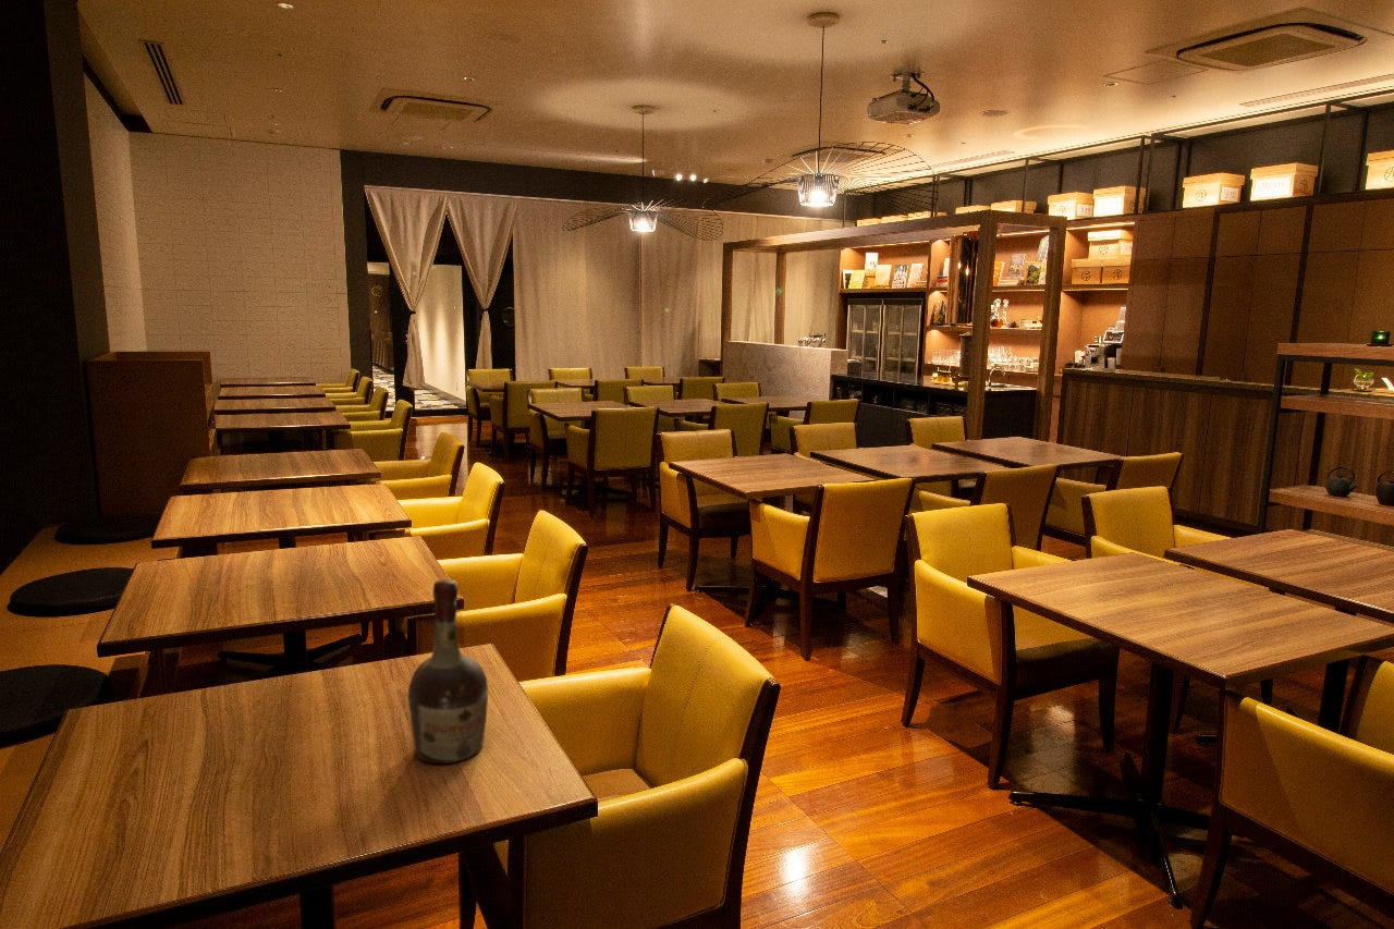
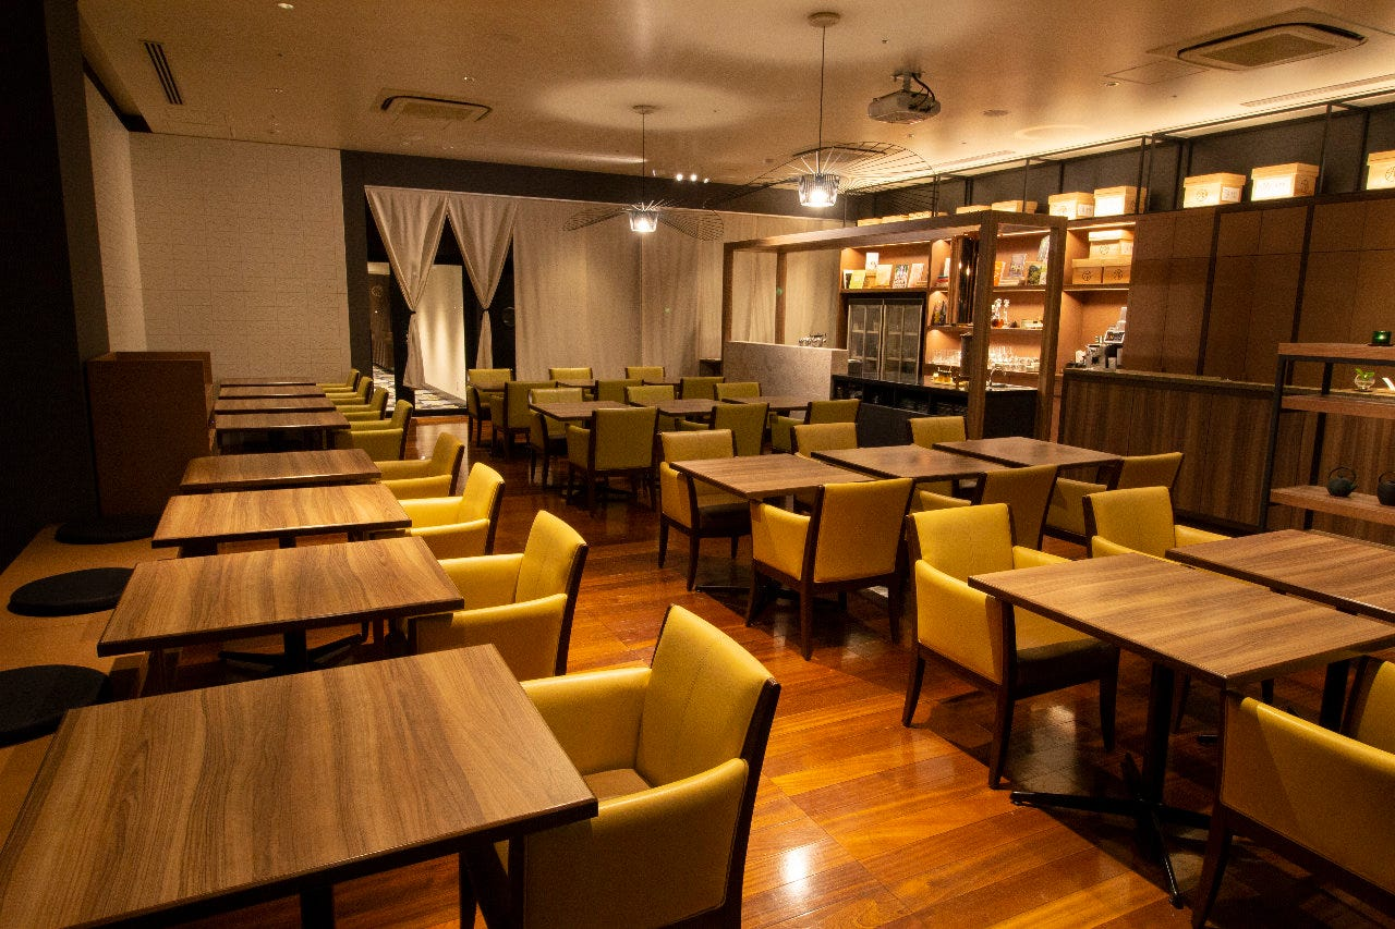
- cognac bottle (448, 665)
